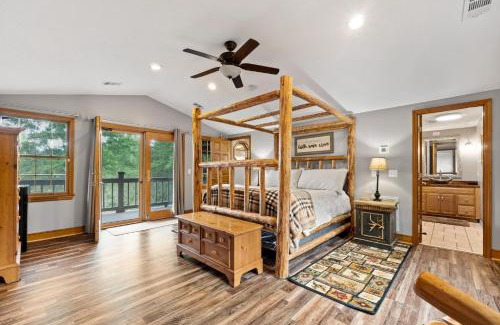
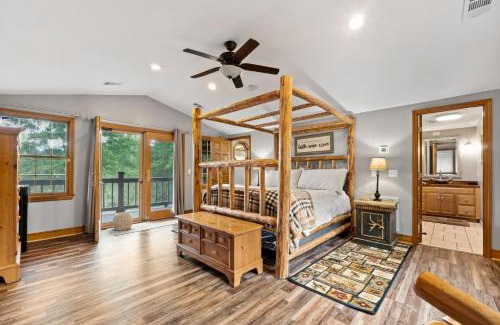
+ woven basket (123, 221)
